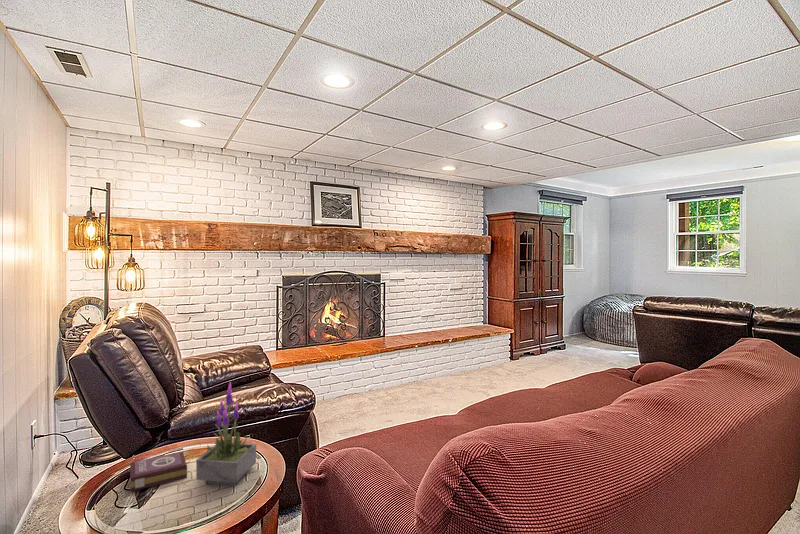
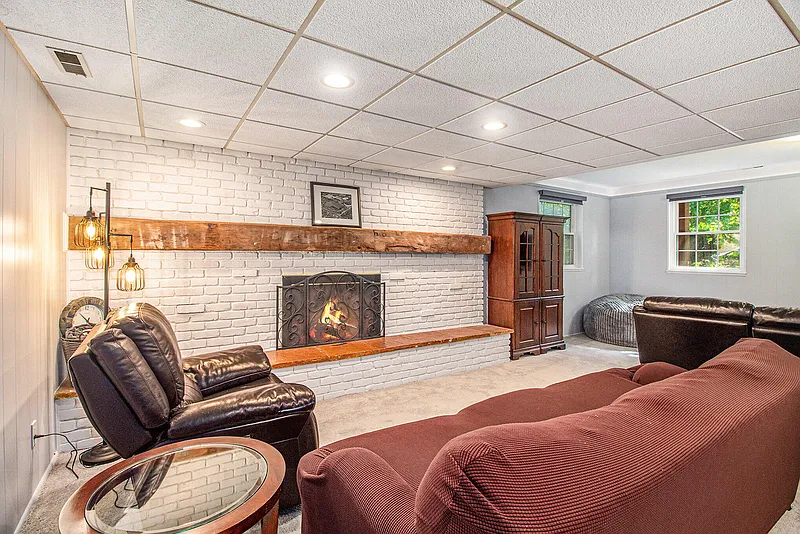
- potted plant (227, 428)
- book (158, 469)
